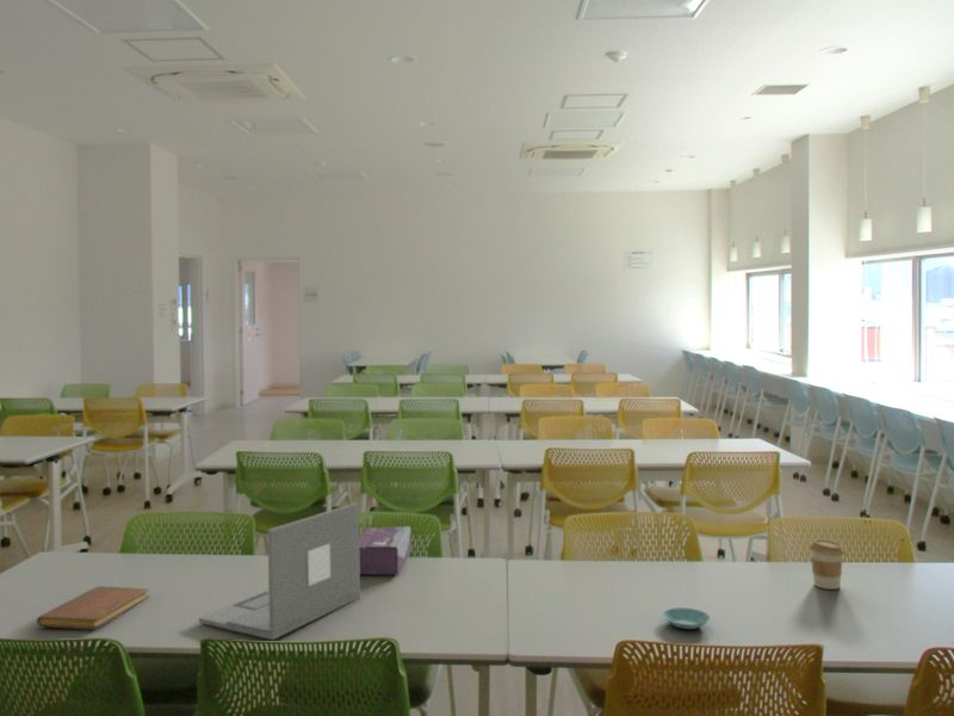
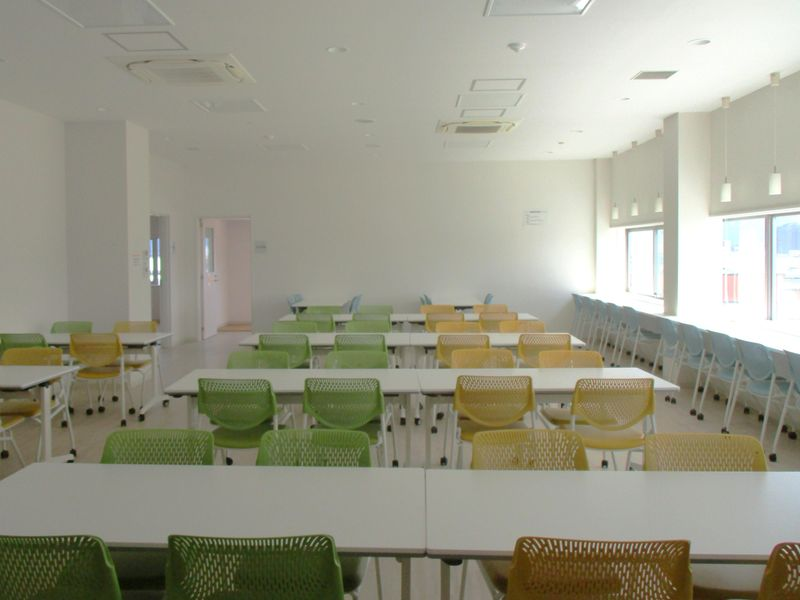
- saucer (686, 619)
- laptop (281, 560)
- notebook (95, 606)
- coffee cup (826, 563)
- tissue box (380, 549)
